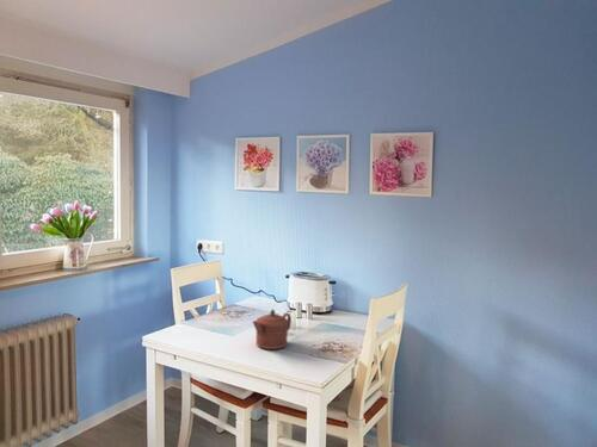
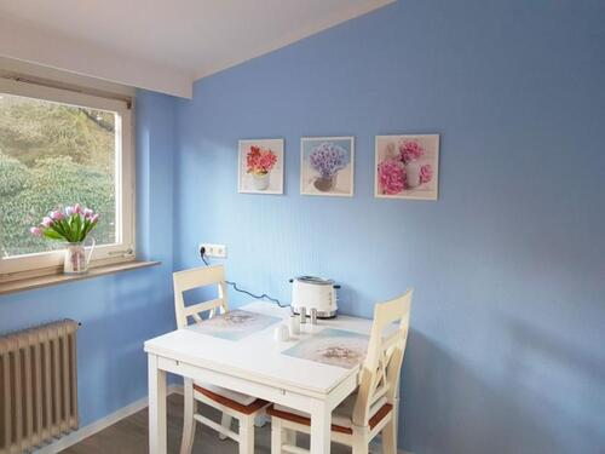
- teapot (271, 327)
